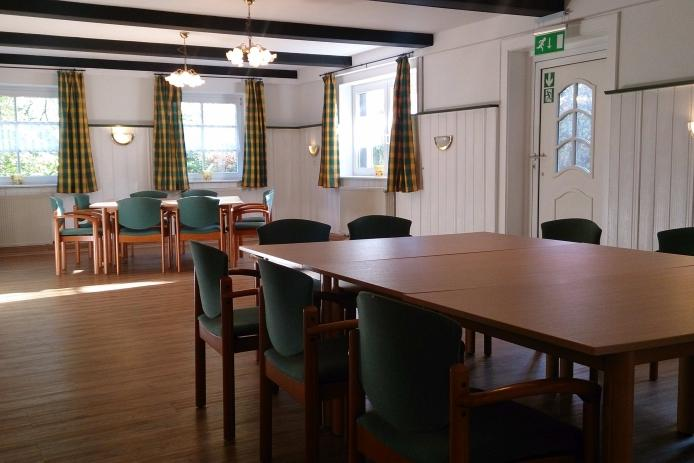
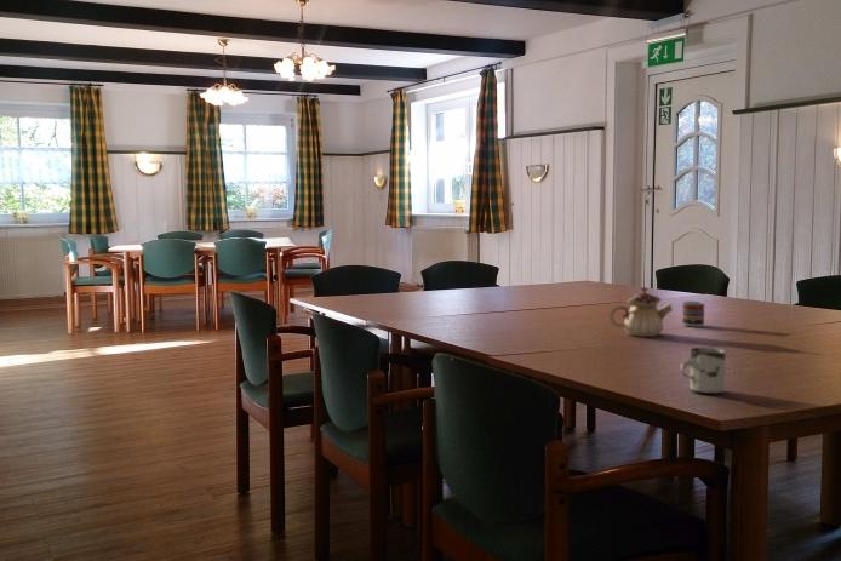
+ cup (700, 370)
+ teapot (640, 310)
+ cup (691, 313)
